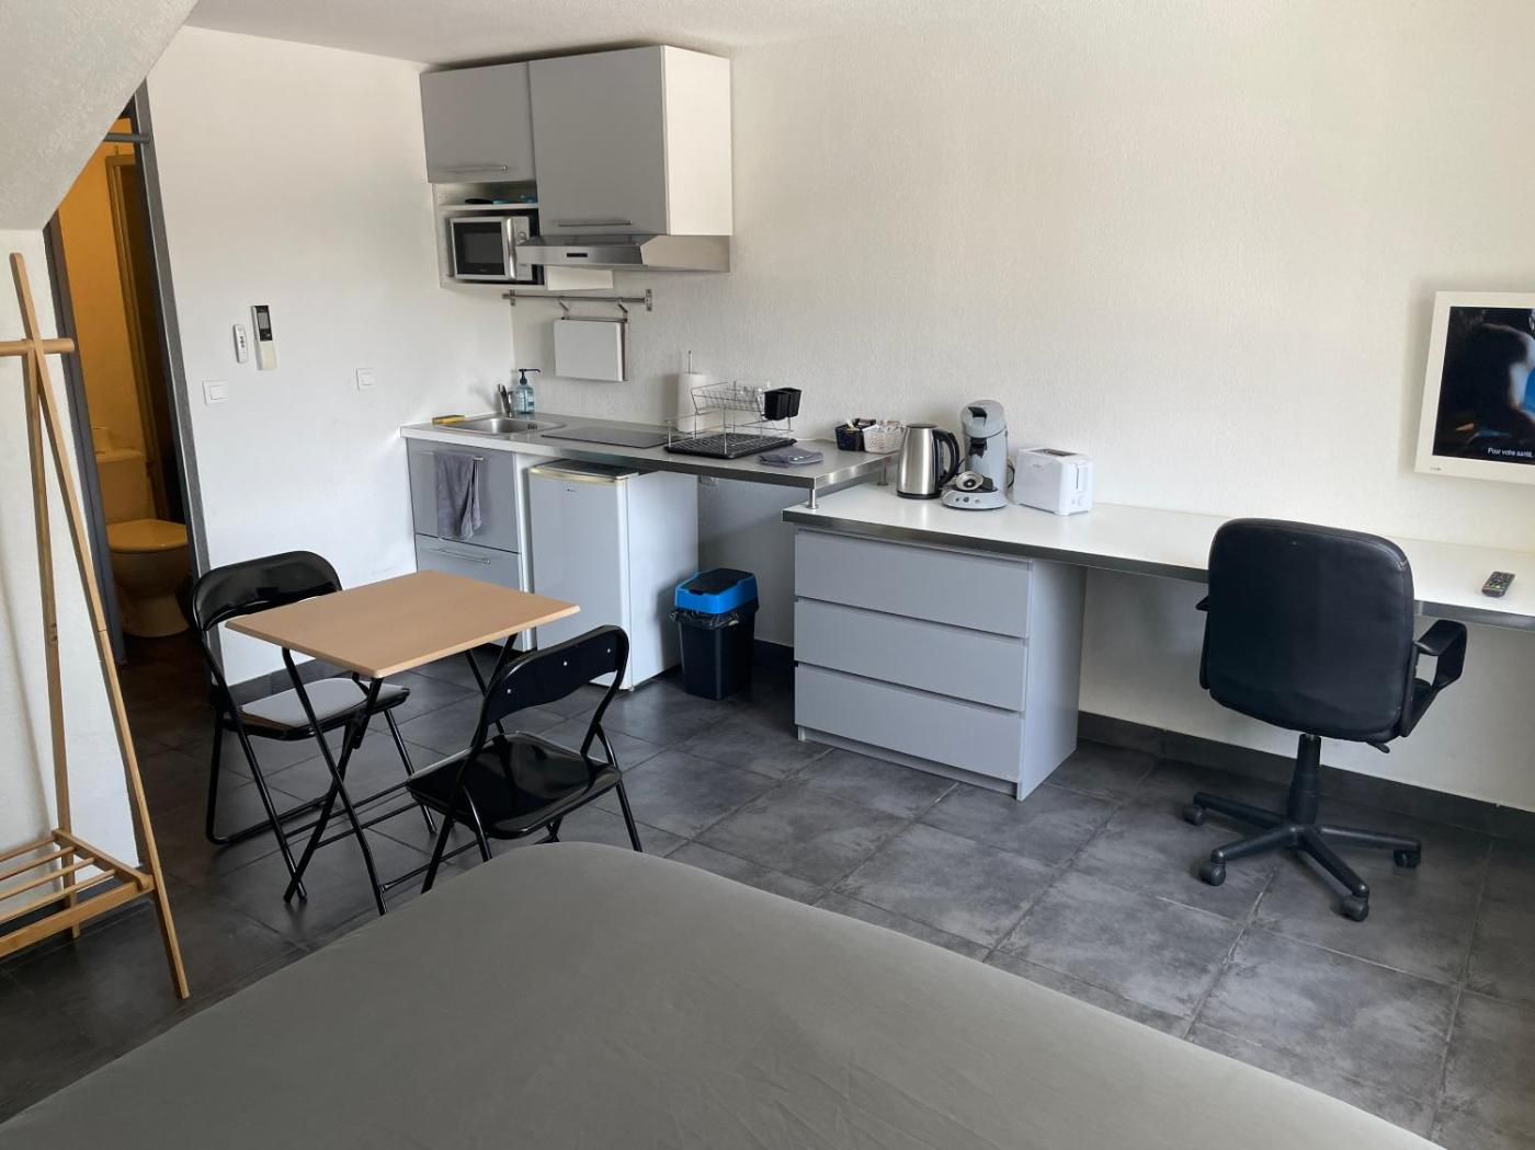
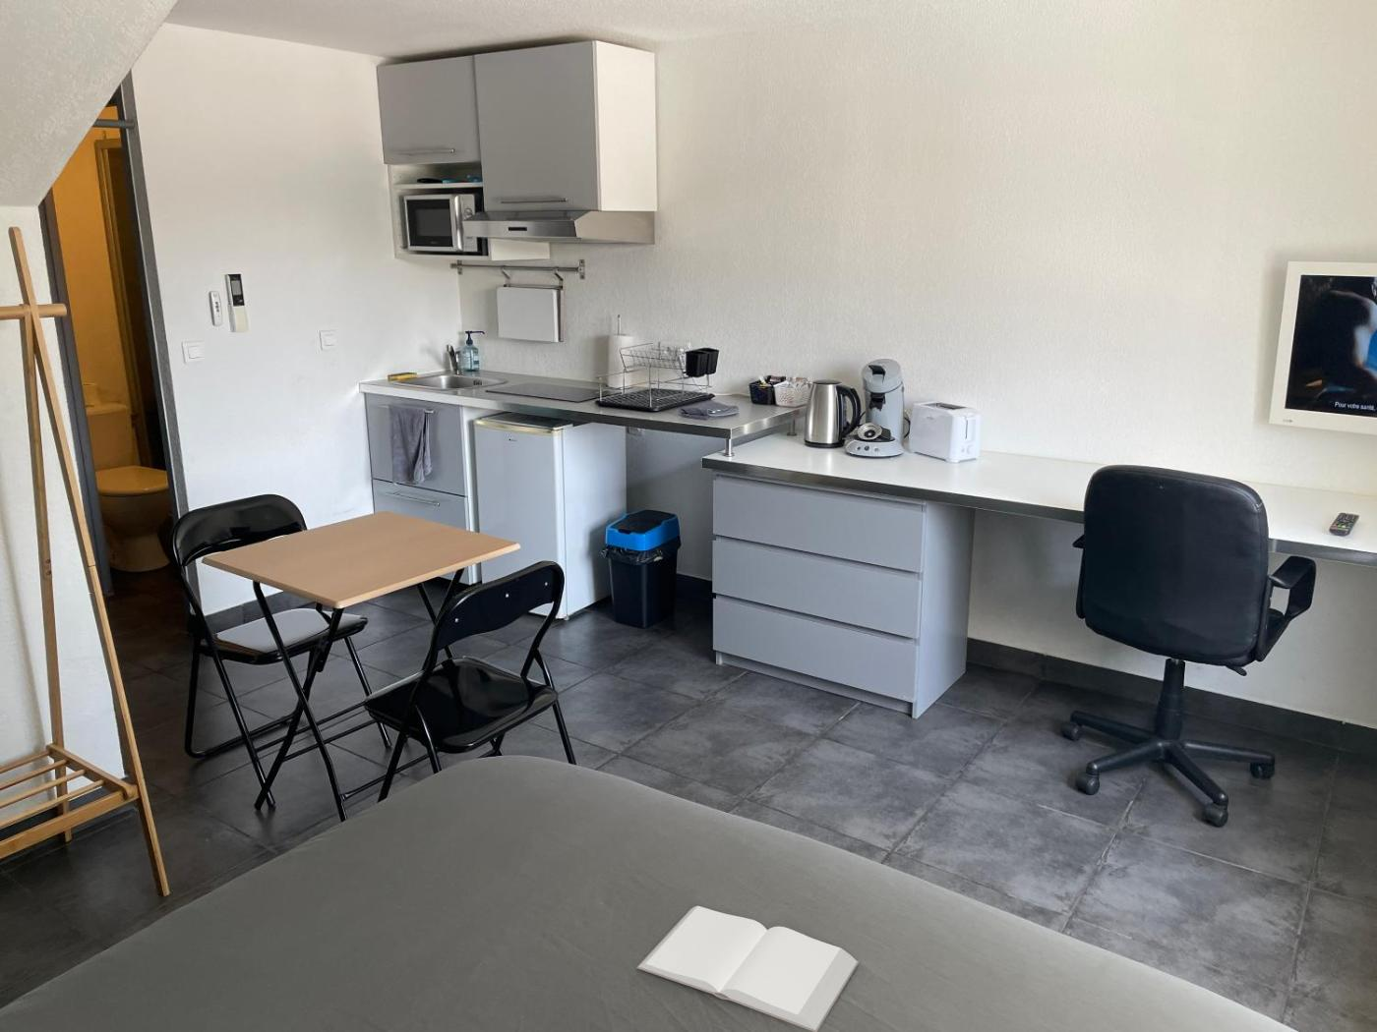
+ book (747, 958)
